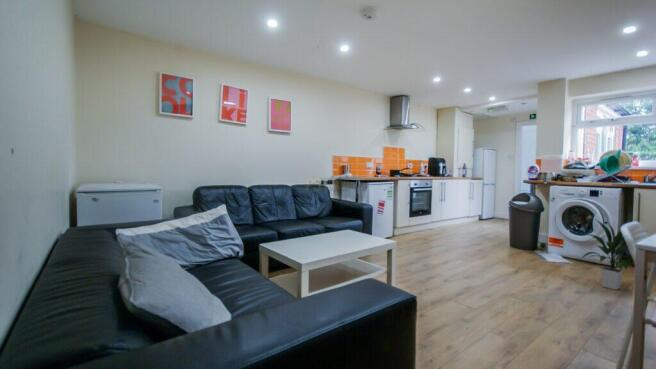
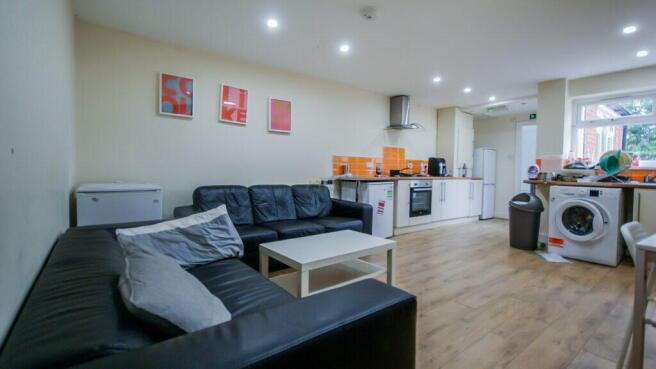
- indoor plant (615, 253)
